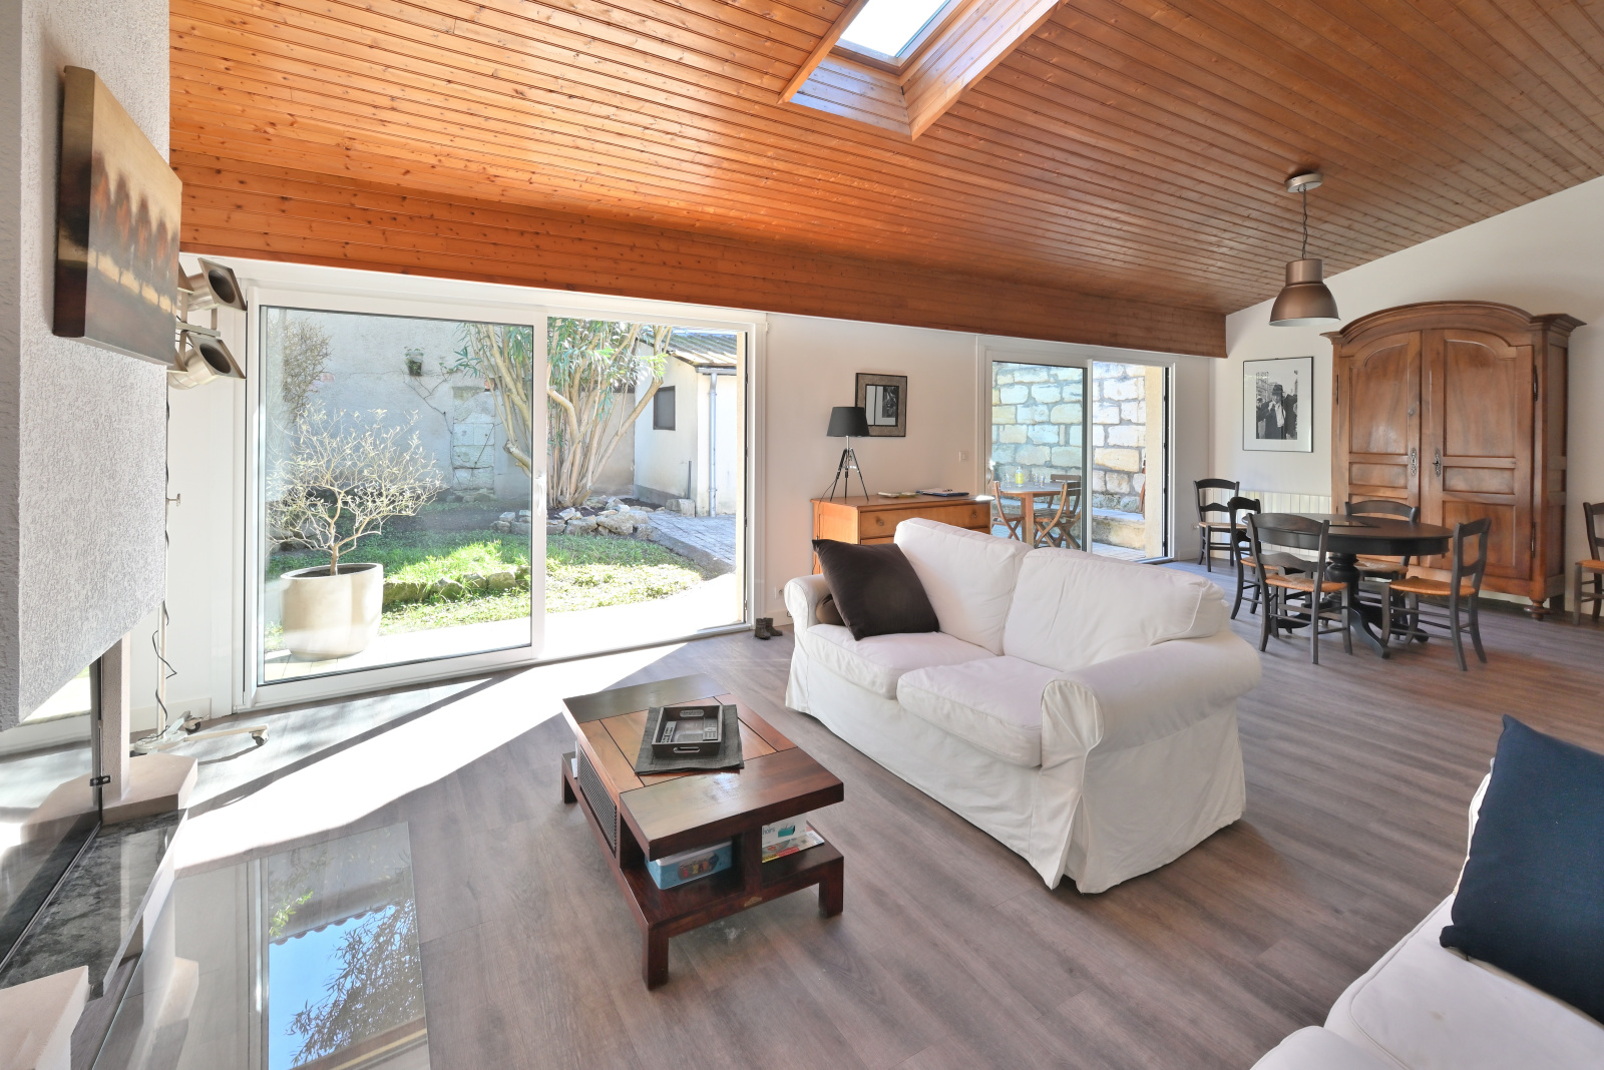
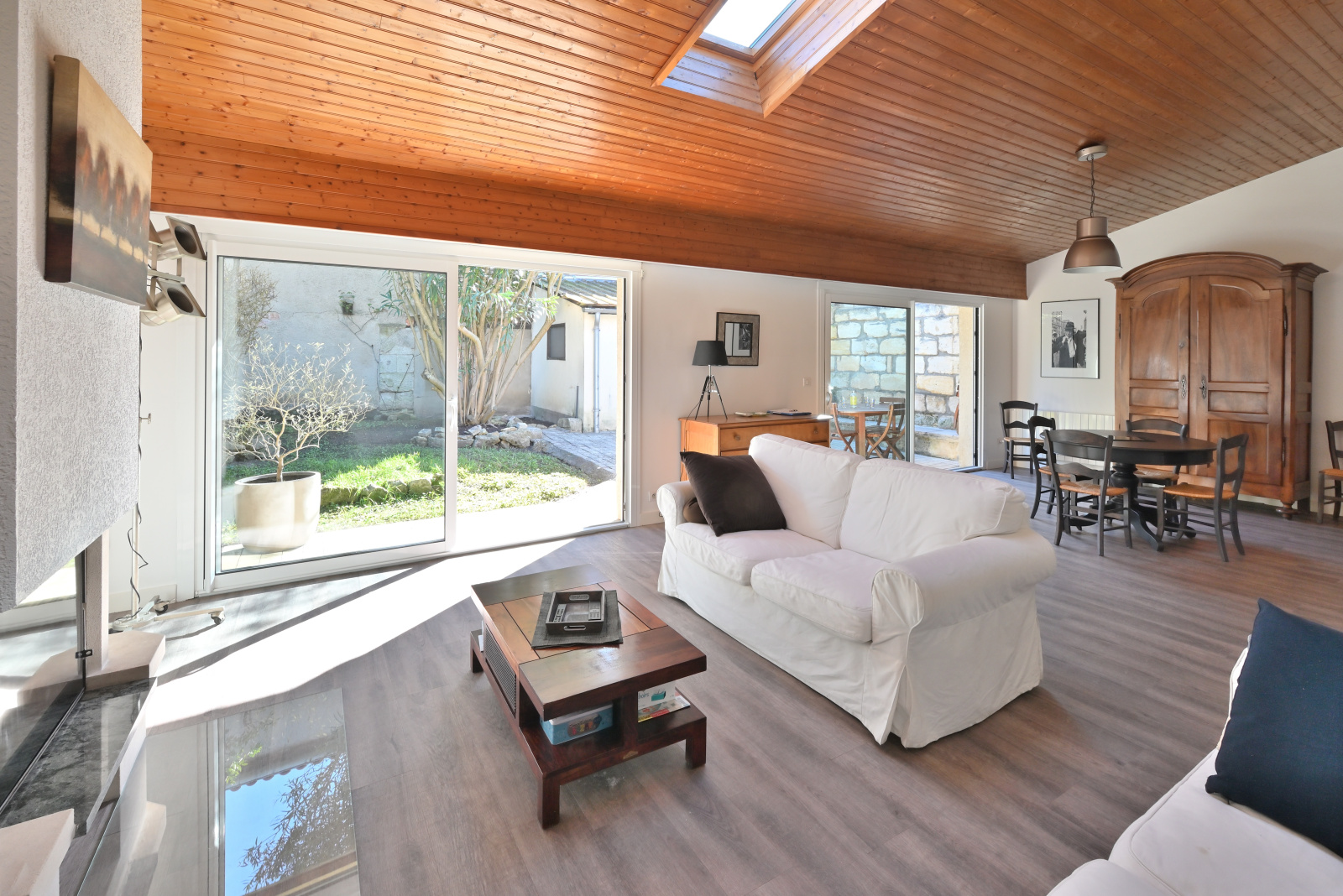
- boots (767, 627)
